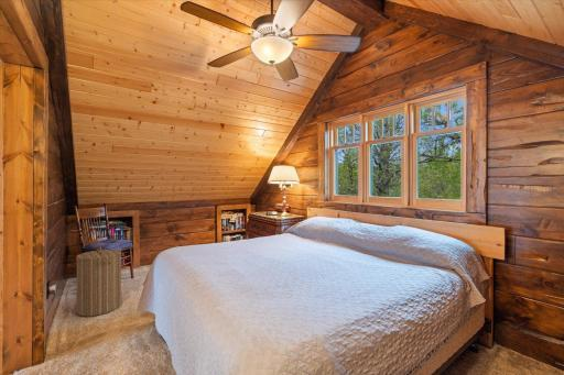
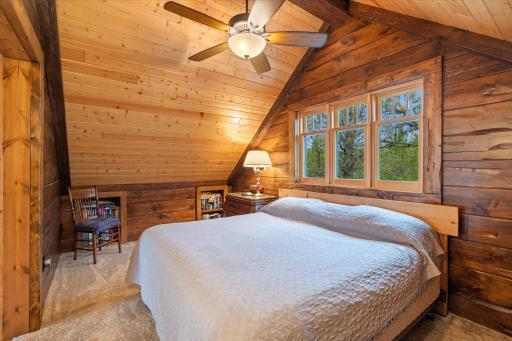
- laundry hamper (99, 276)
